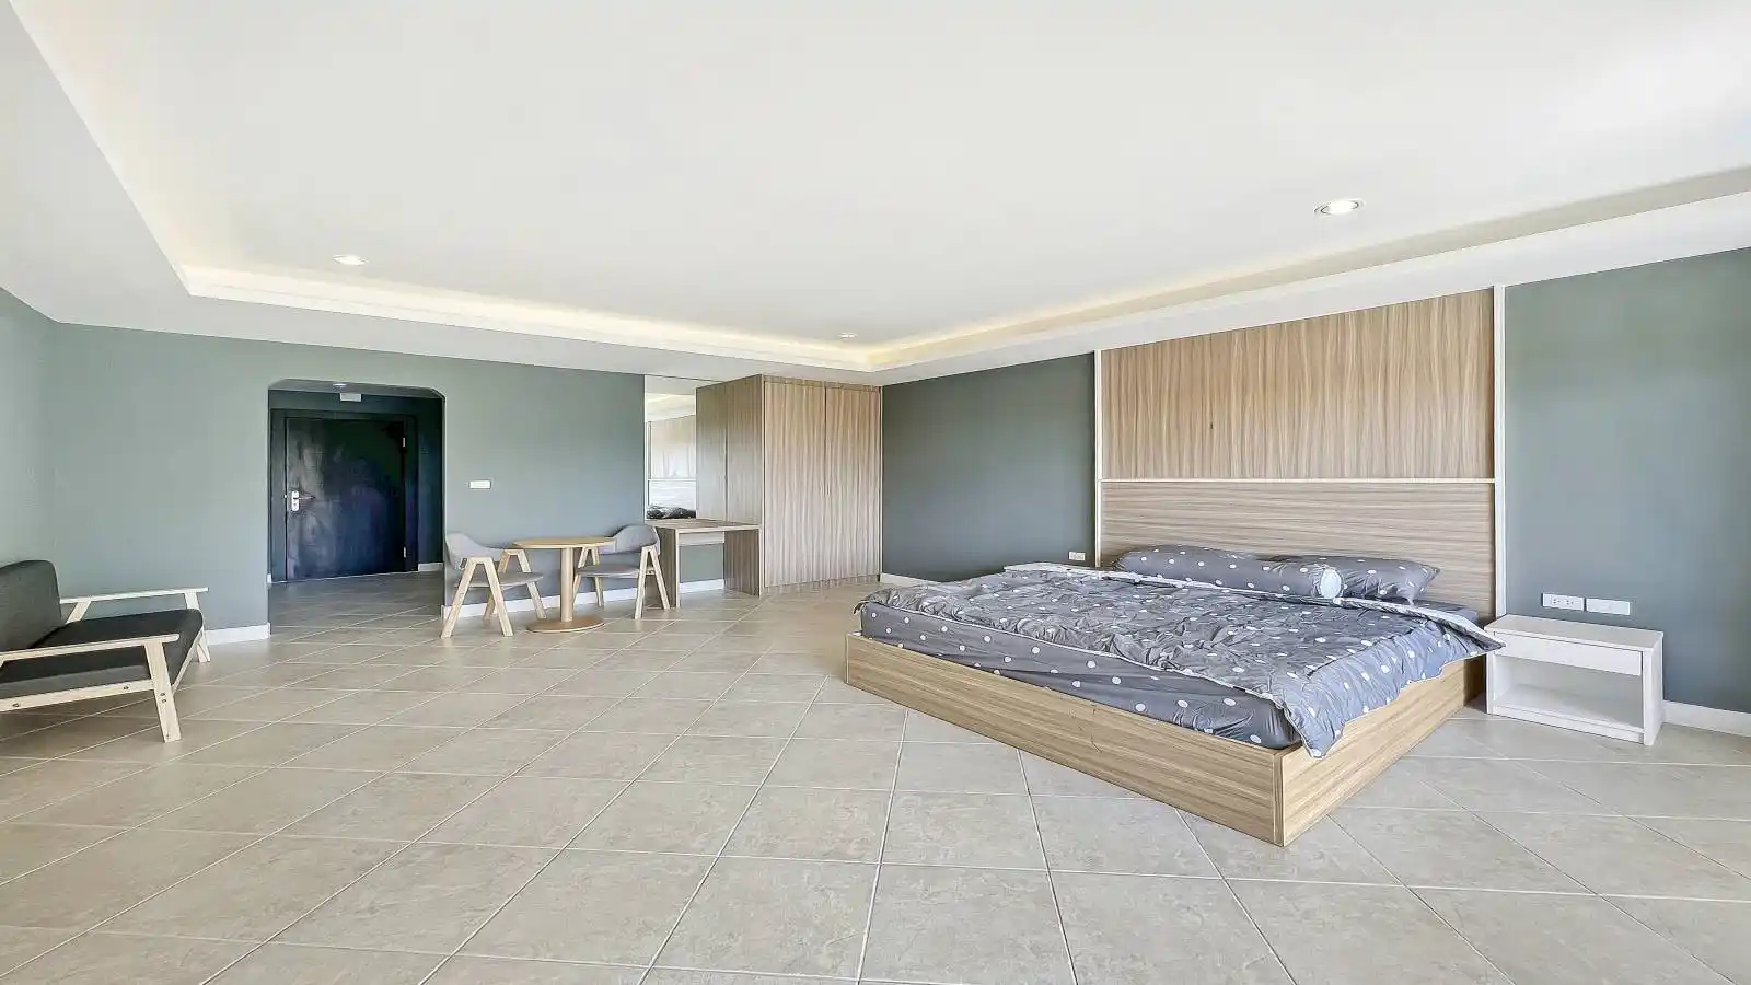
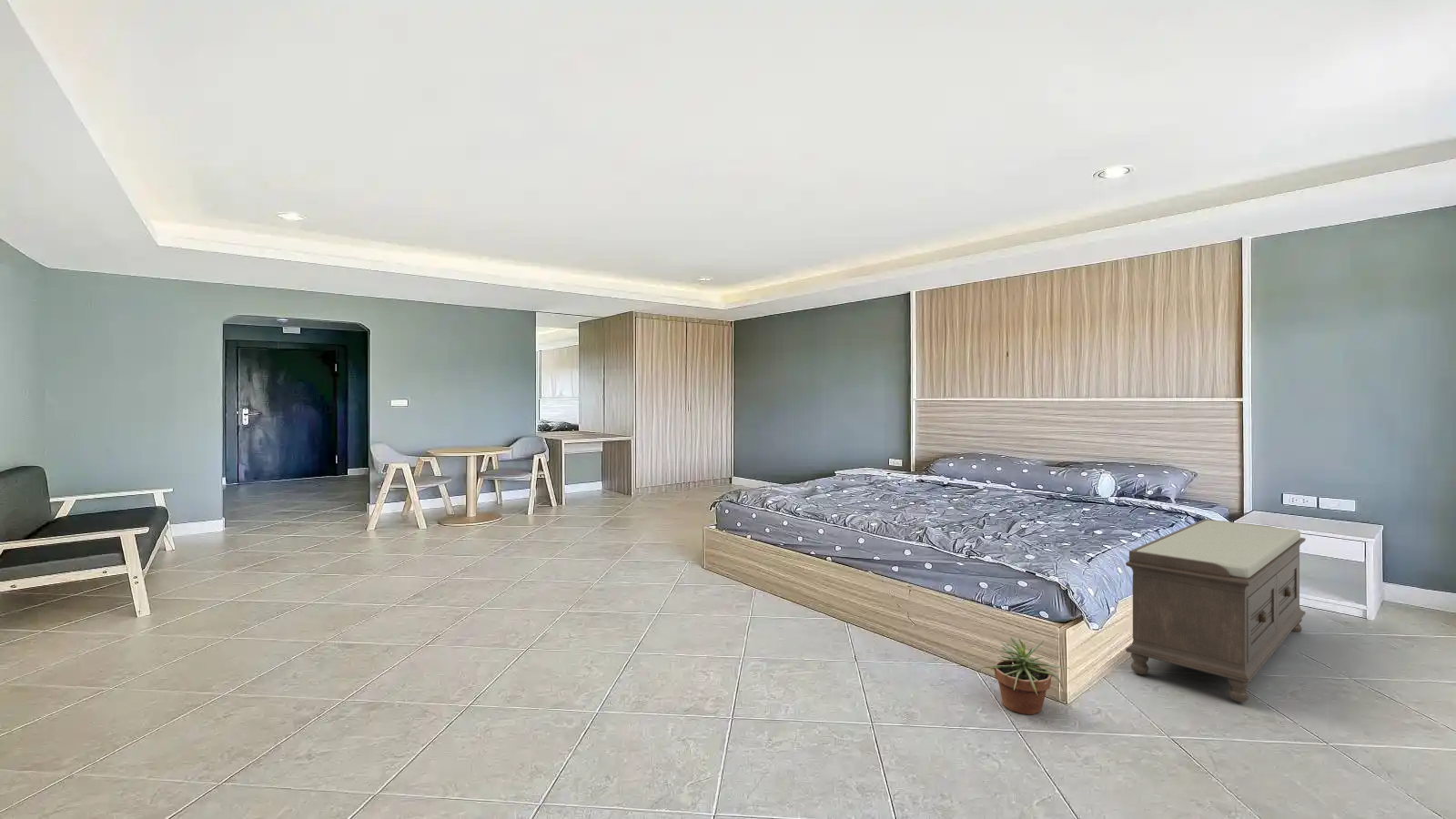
+ bench (1222, 594)
+ potted plant (1023, 673)
